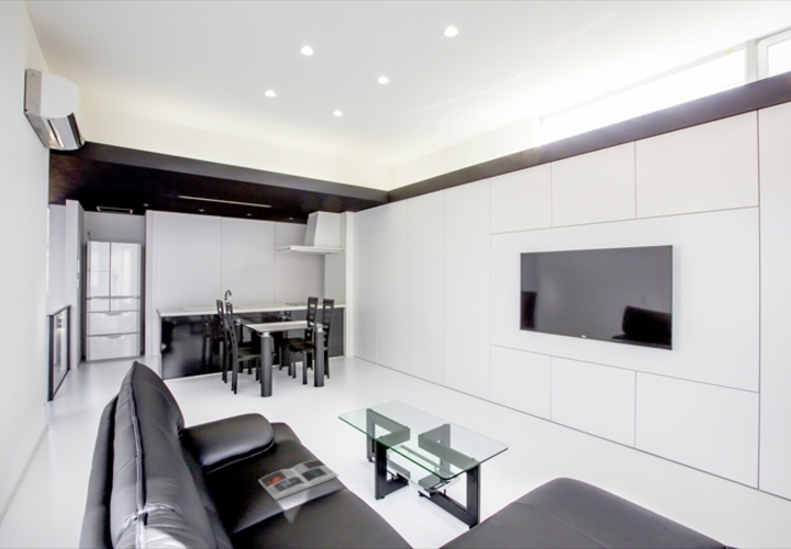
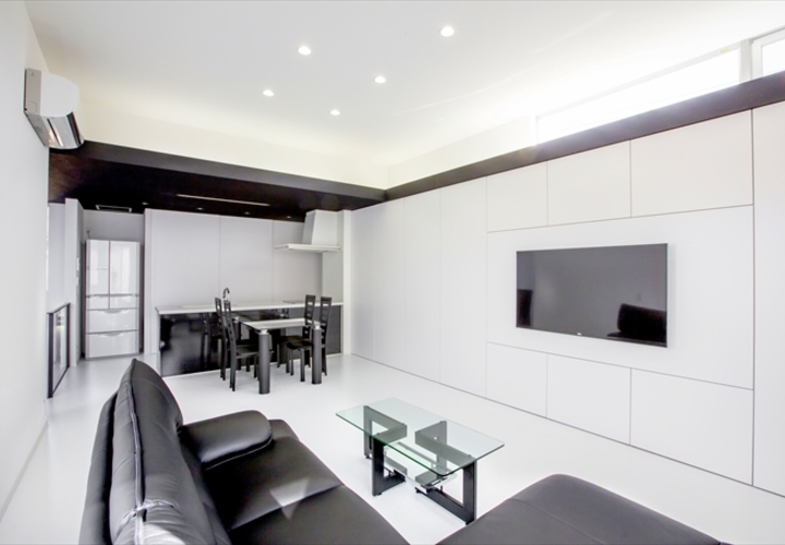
- magazine (299, 477)
